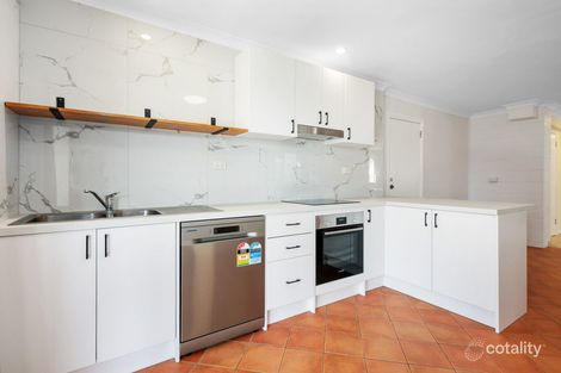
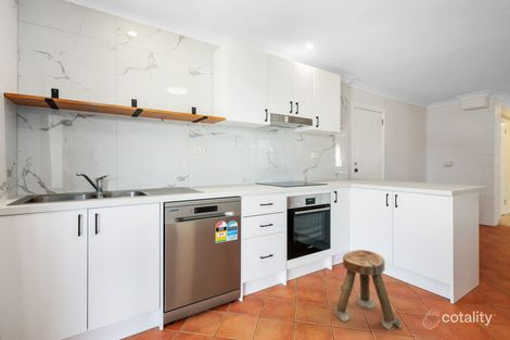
+ stool (362, 286)
